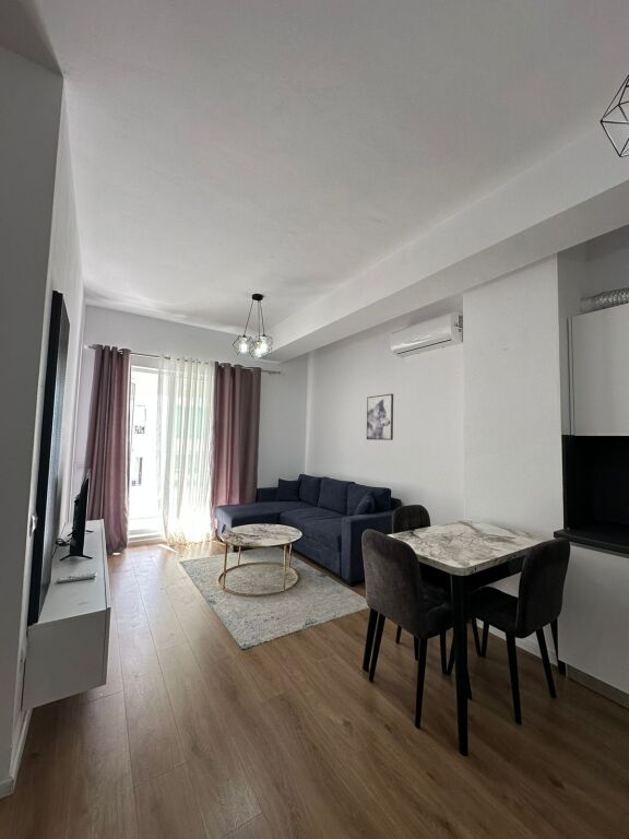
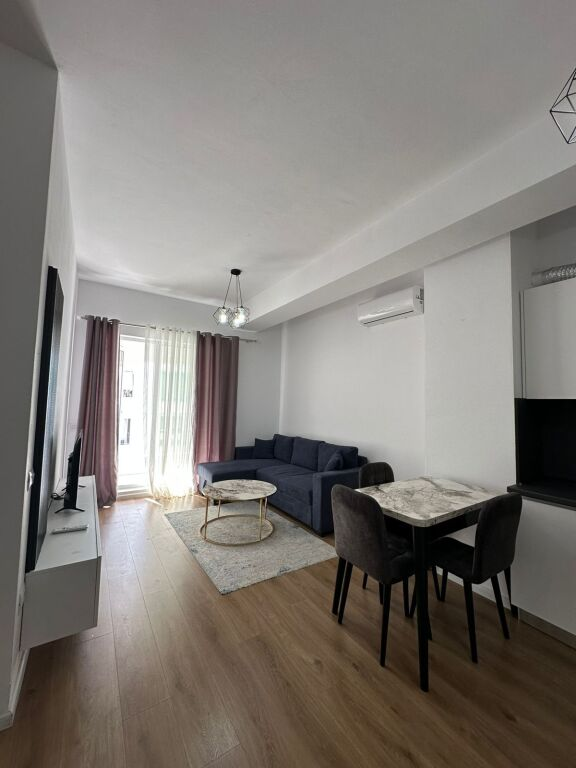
- wall art (379, 417)
